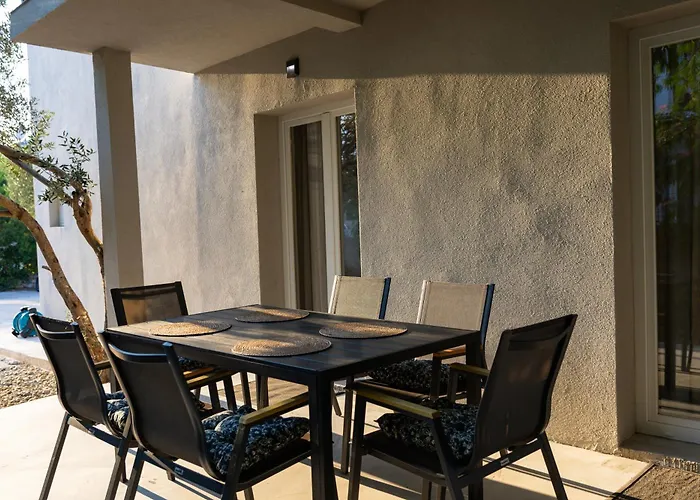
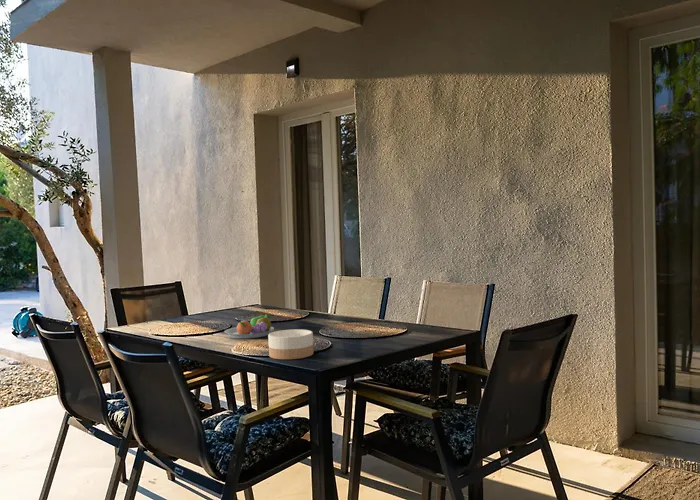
+ fruit bowl (250, 324)
+ bowl (291, 343)
